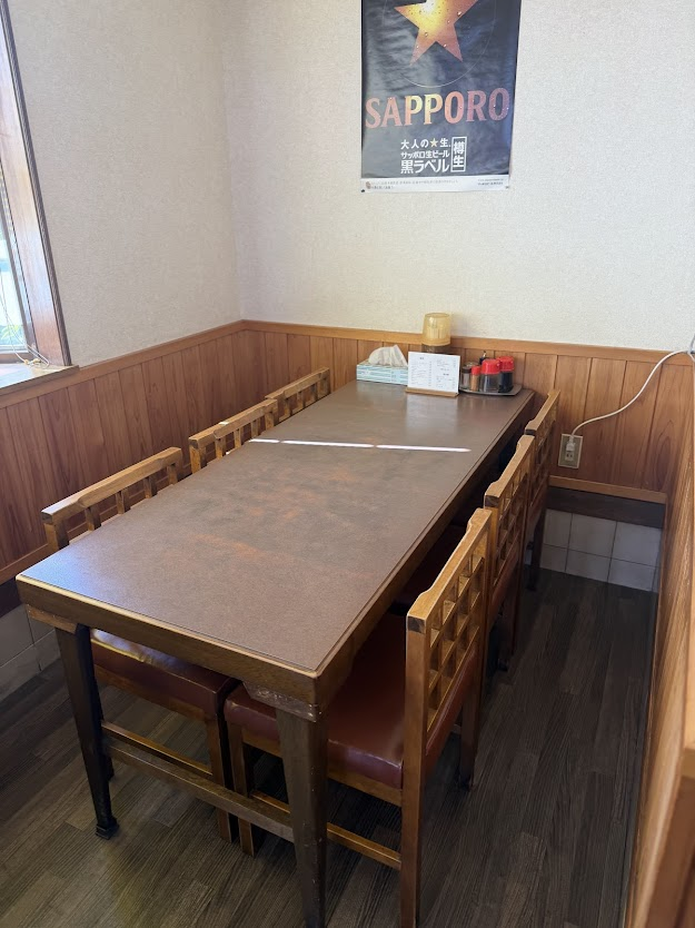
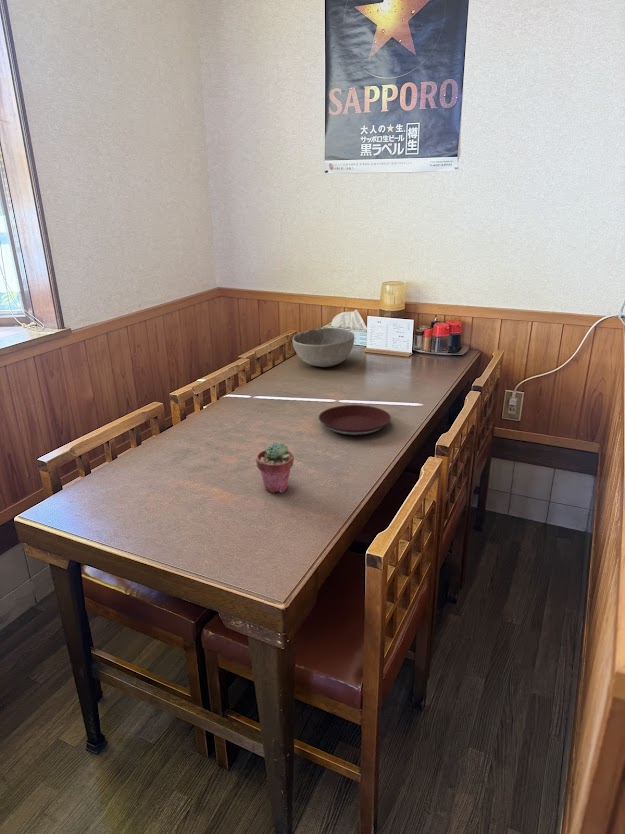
+ bowl (323, 349)
+ plate (354, 421)
+ potted succulent (275, 465)
